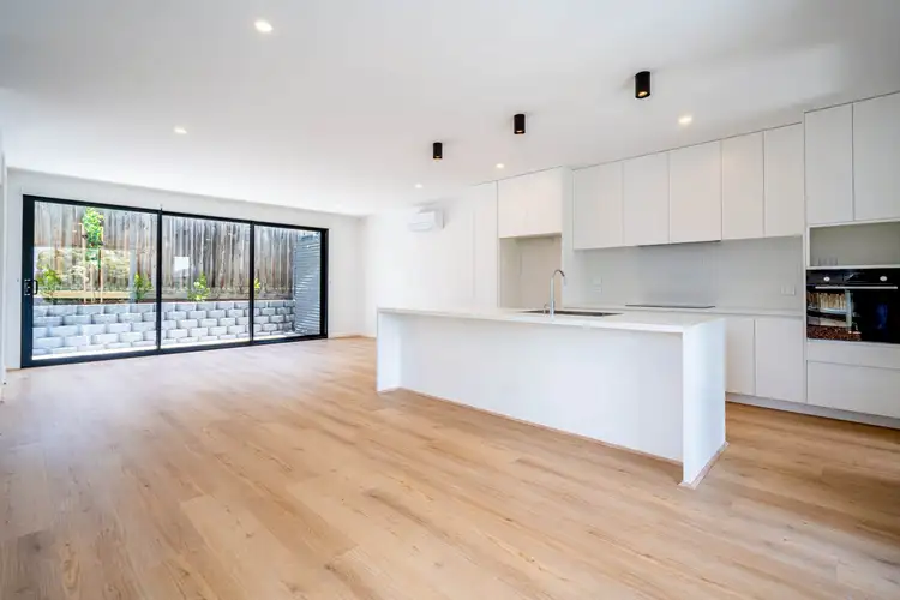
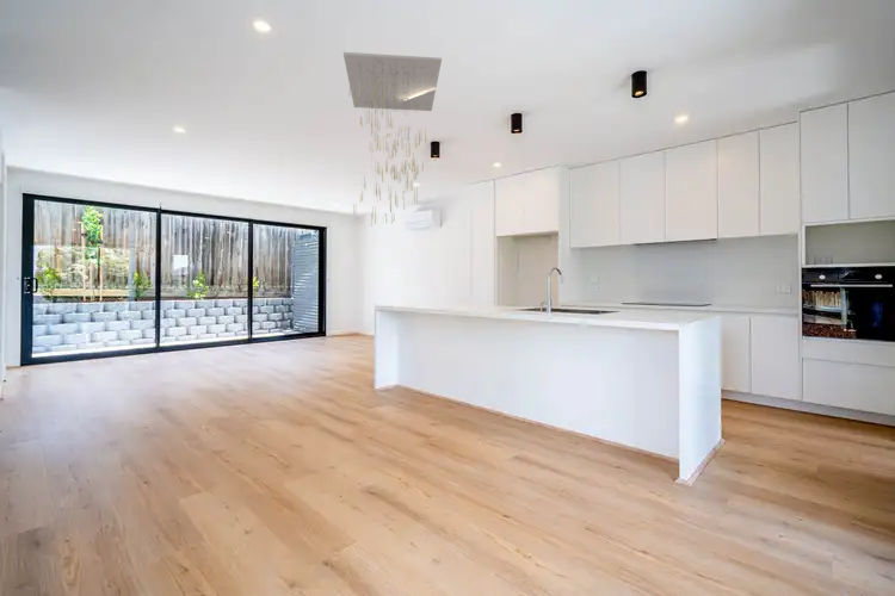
+ chandelier (393, 154)
